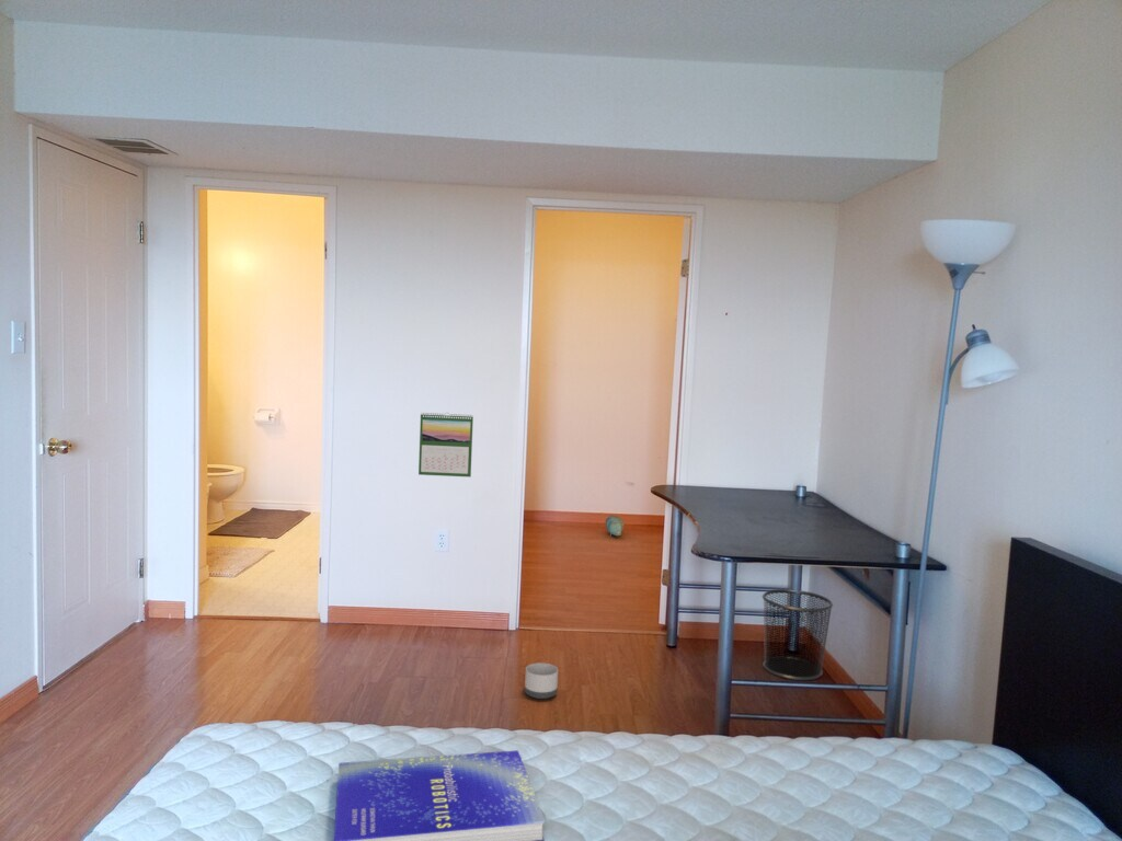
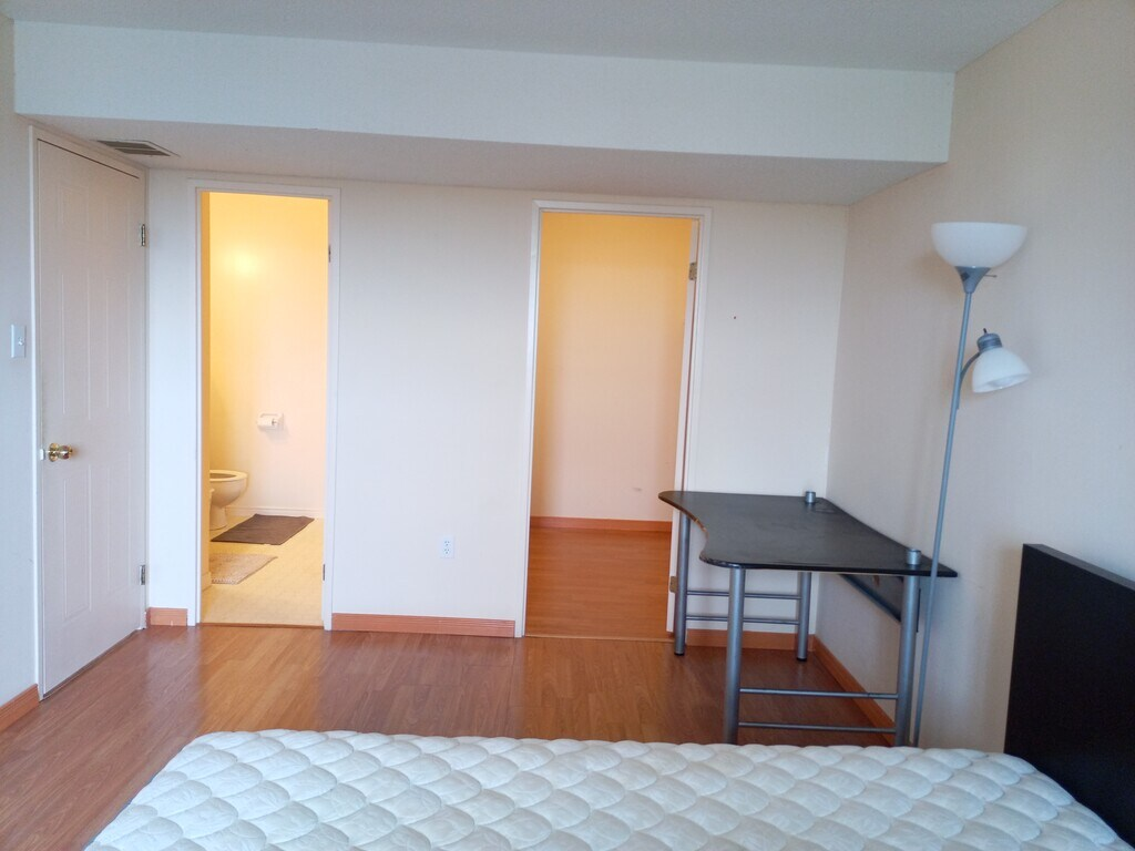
- waste bin (794, 633)
- calendar (445, 443)
- book (435, 798)
- plush toy (616, 526)
- planter (541, 681)
